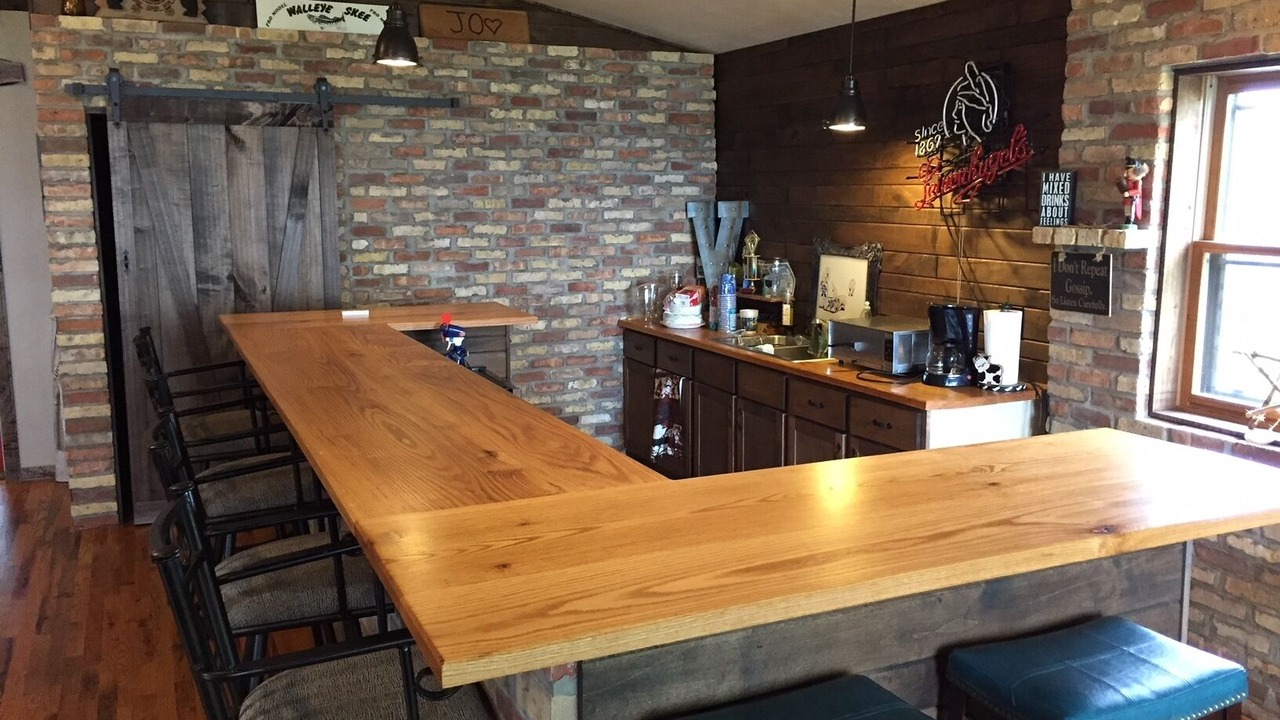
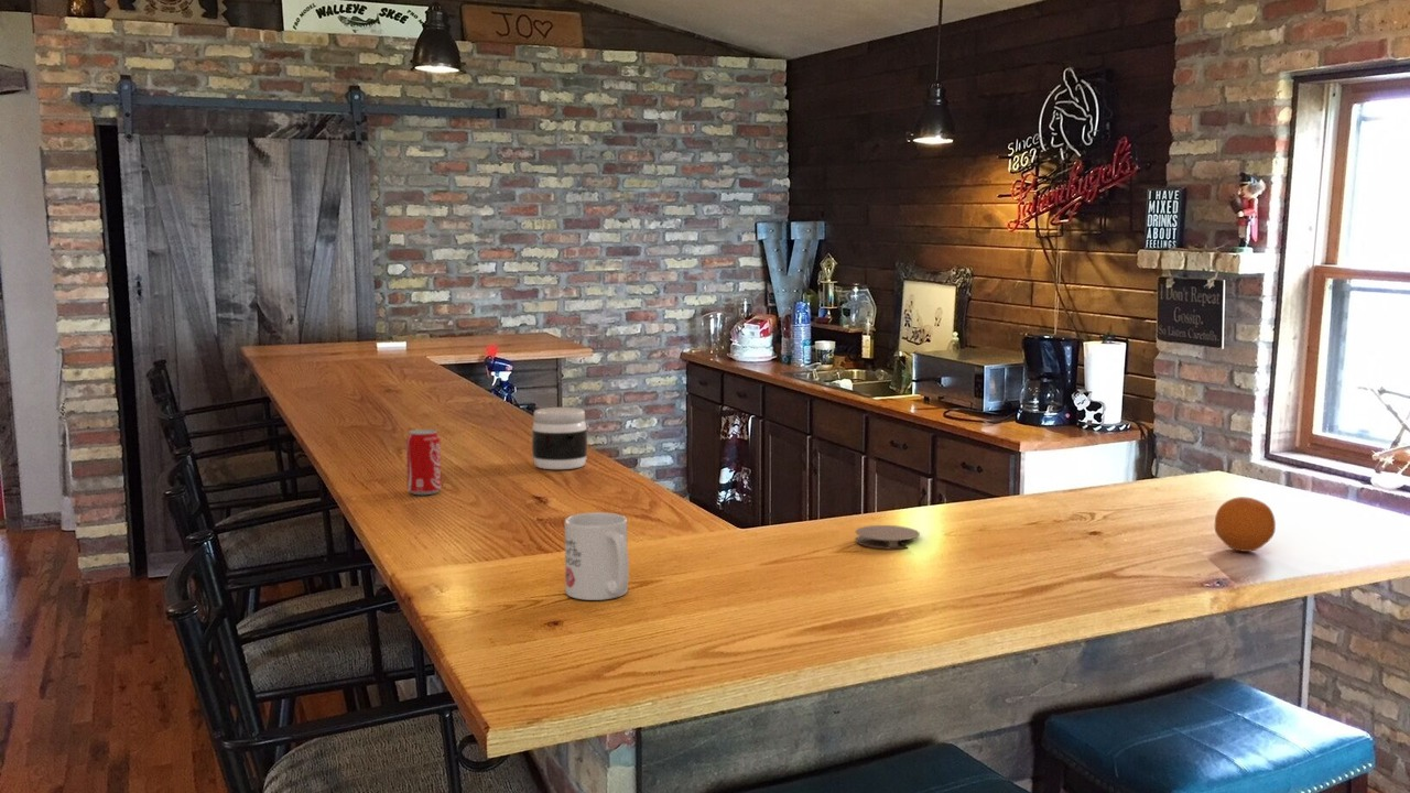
+ jar (560, 437)
+ fruit (1244, 524)
+ coaster (887, 536)
+ beverage can (423, 461)
+ mug (603, 557)
